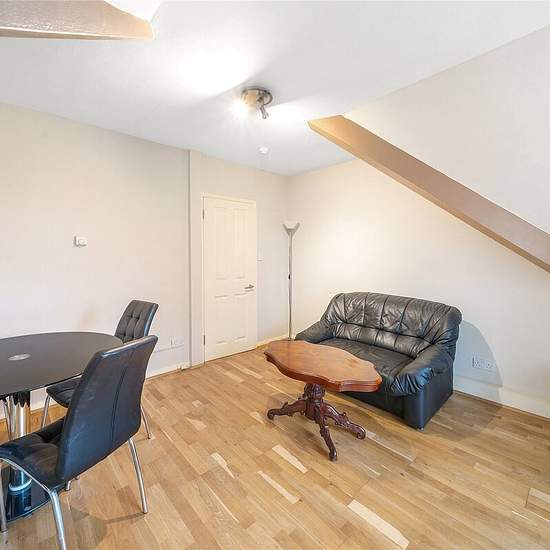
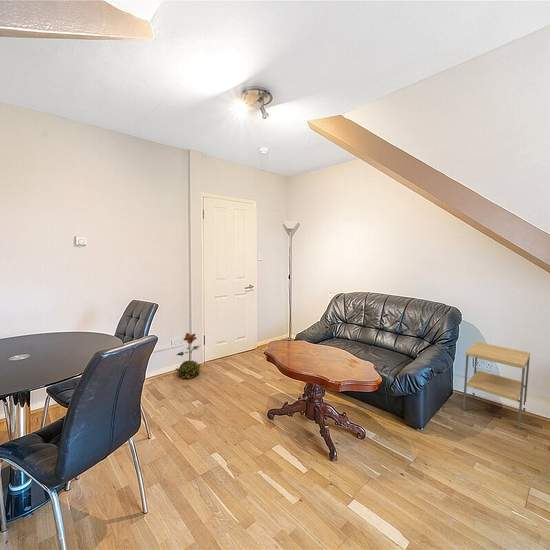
+ side table (495, 382)
+ decorative plant (186, 353)
